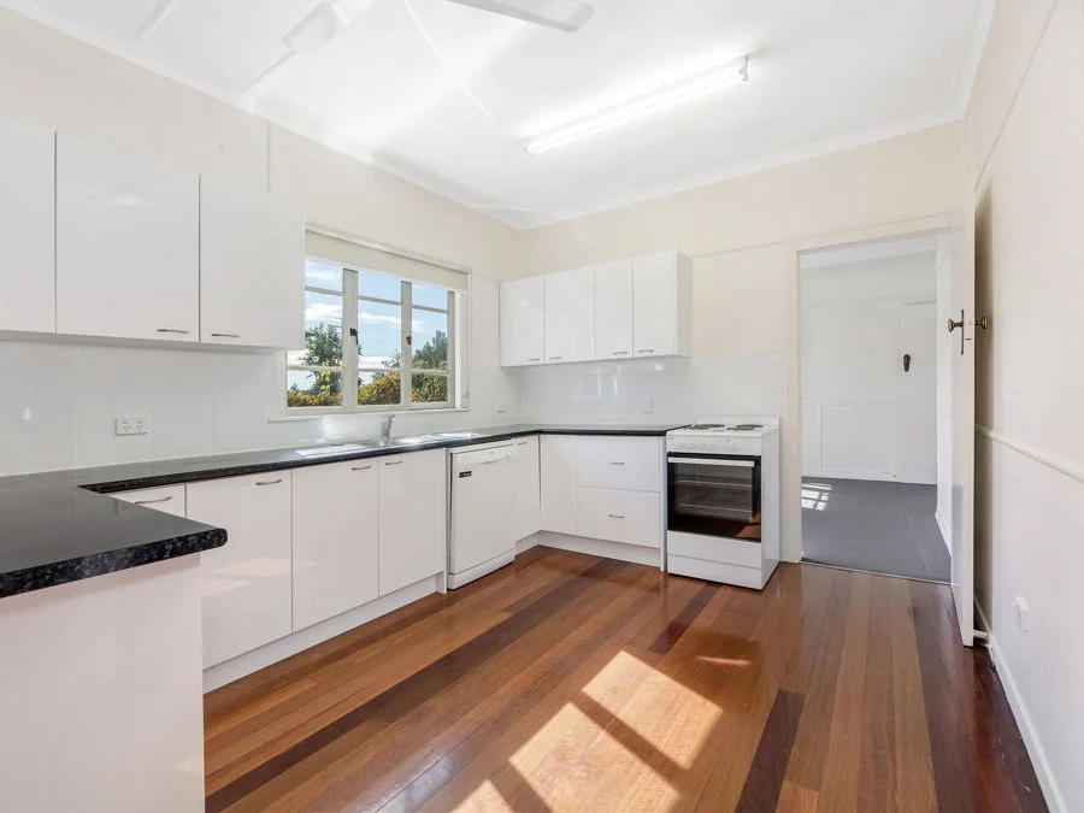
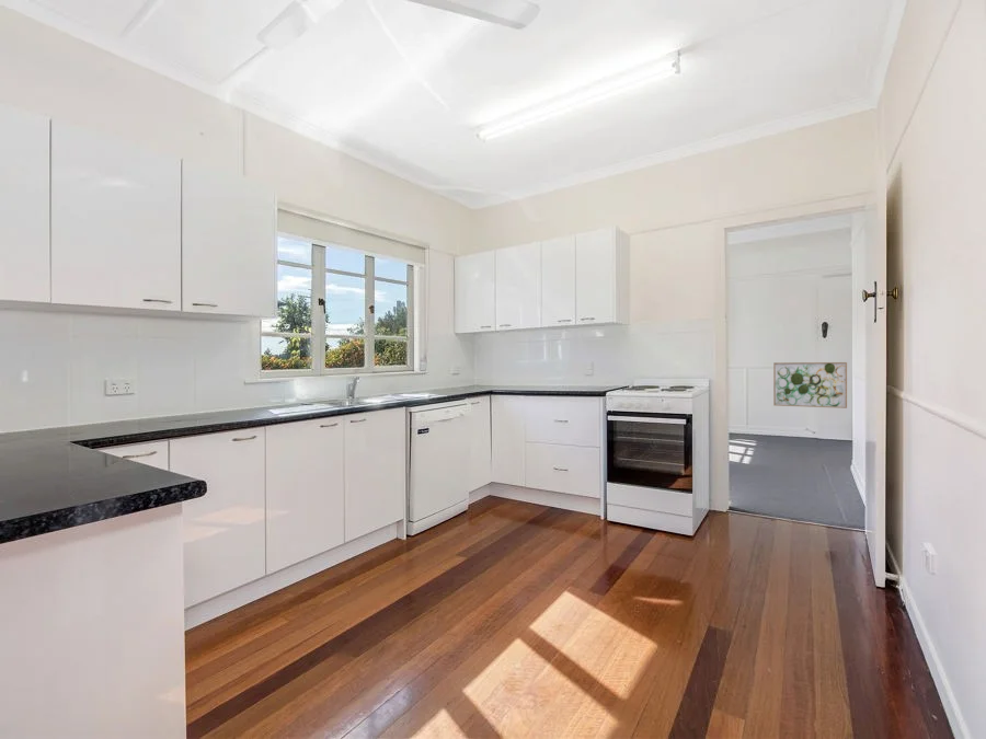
+ wall art (809, 384)
